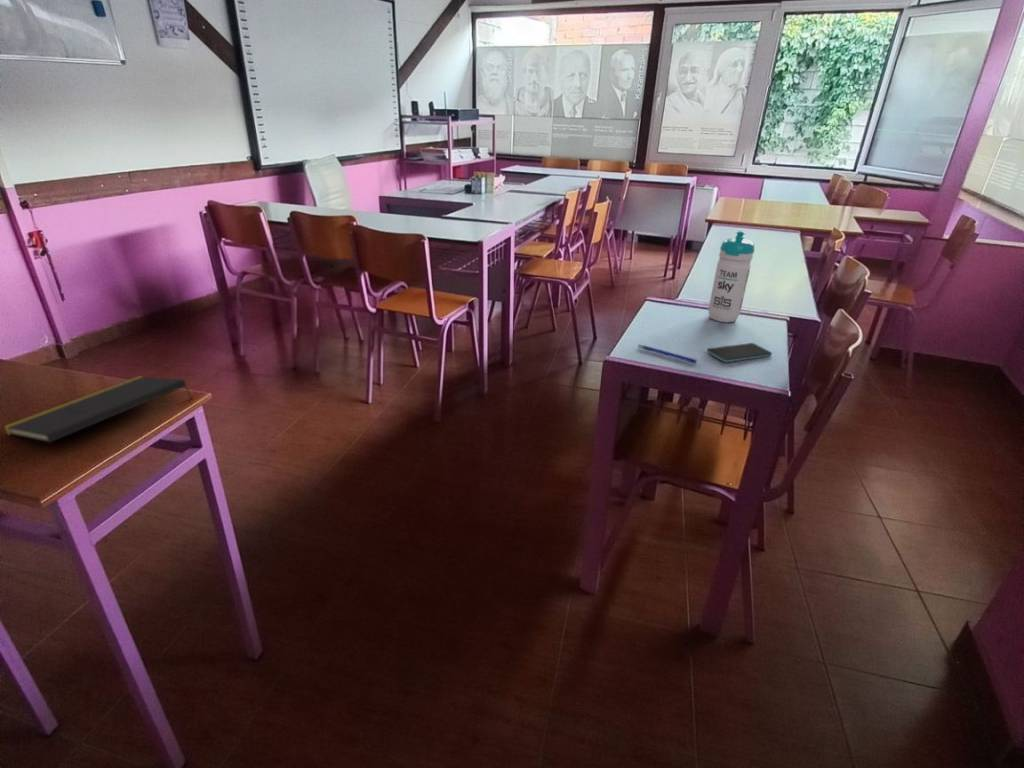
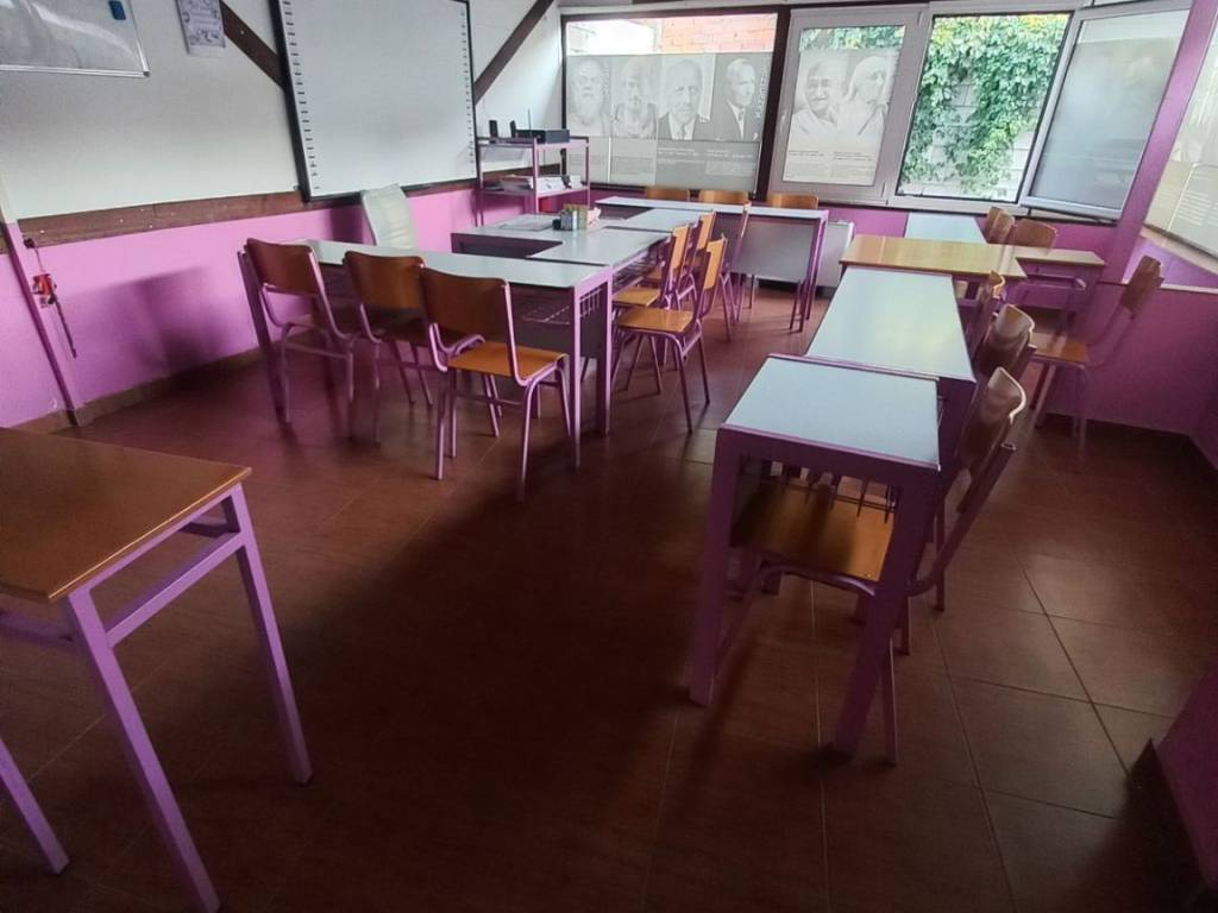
- water bottle (731, 276)
- pen (666, 353)
- smartphone (739, 352)
- notepad (99, 405)
